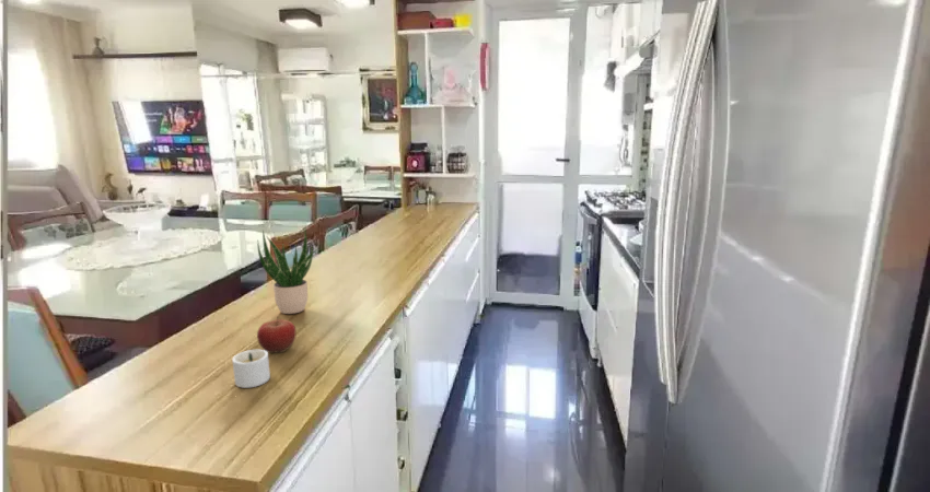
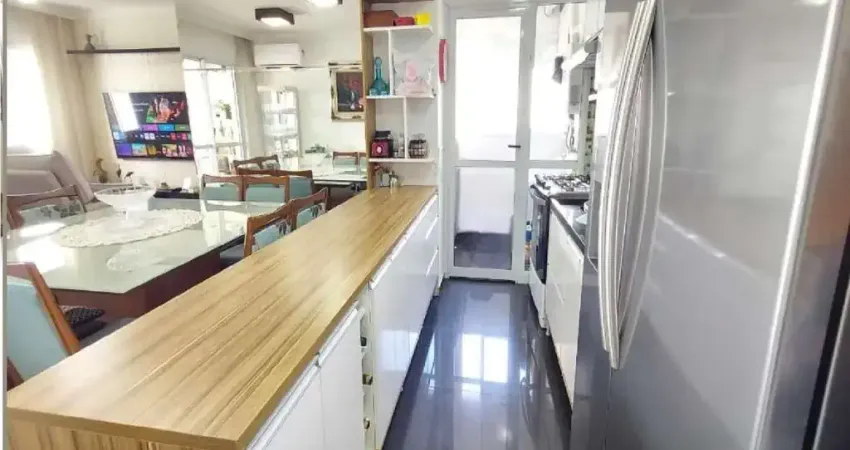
- fruit (277, 333)
- candle (246, 370)
- potted plant (287, 268)
